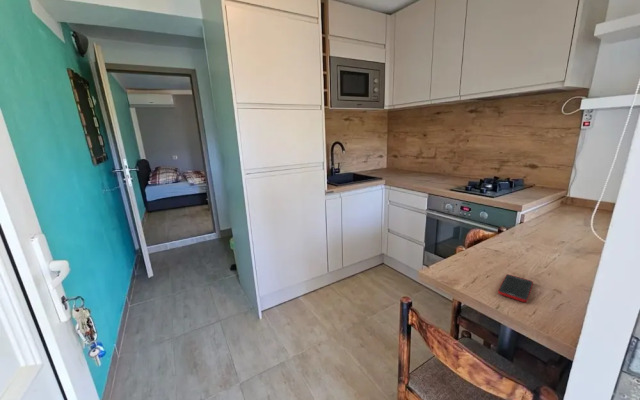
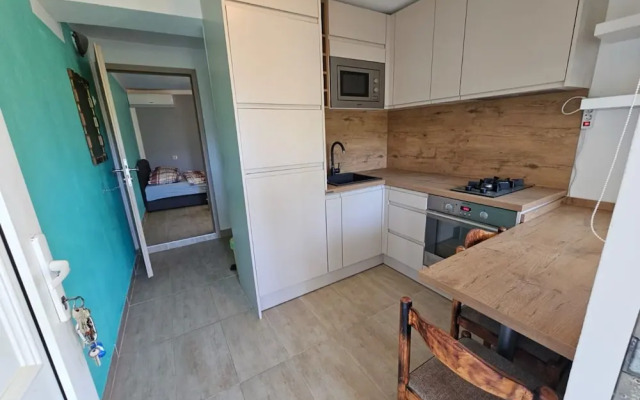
- cell phone (515, 287)
